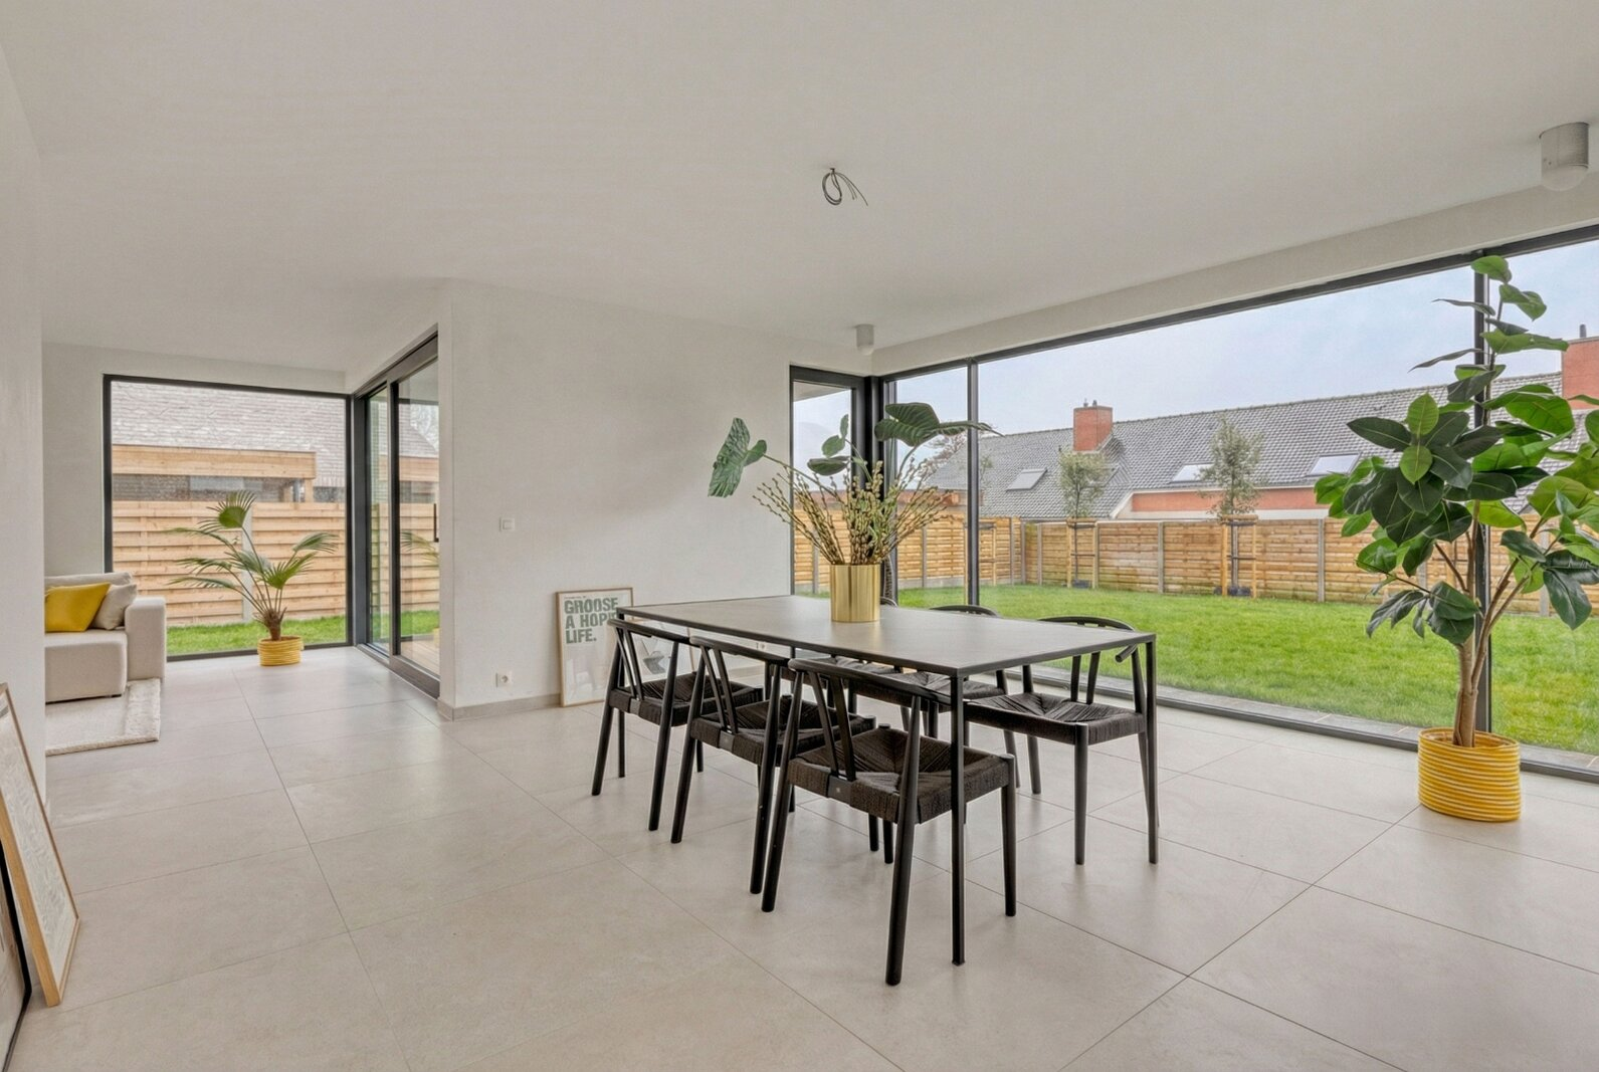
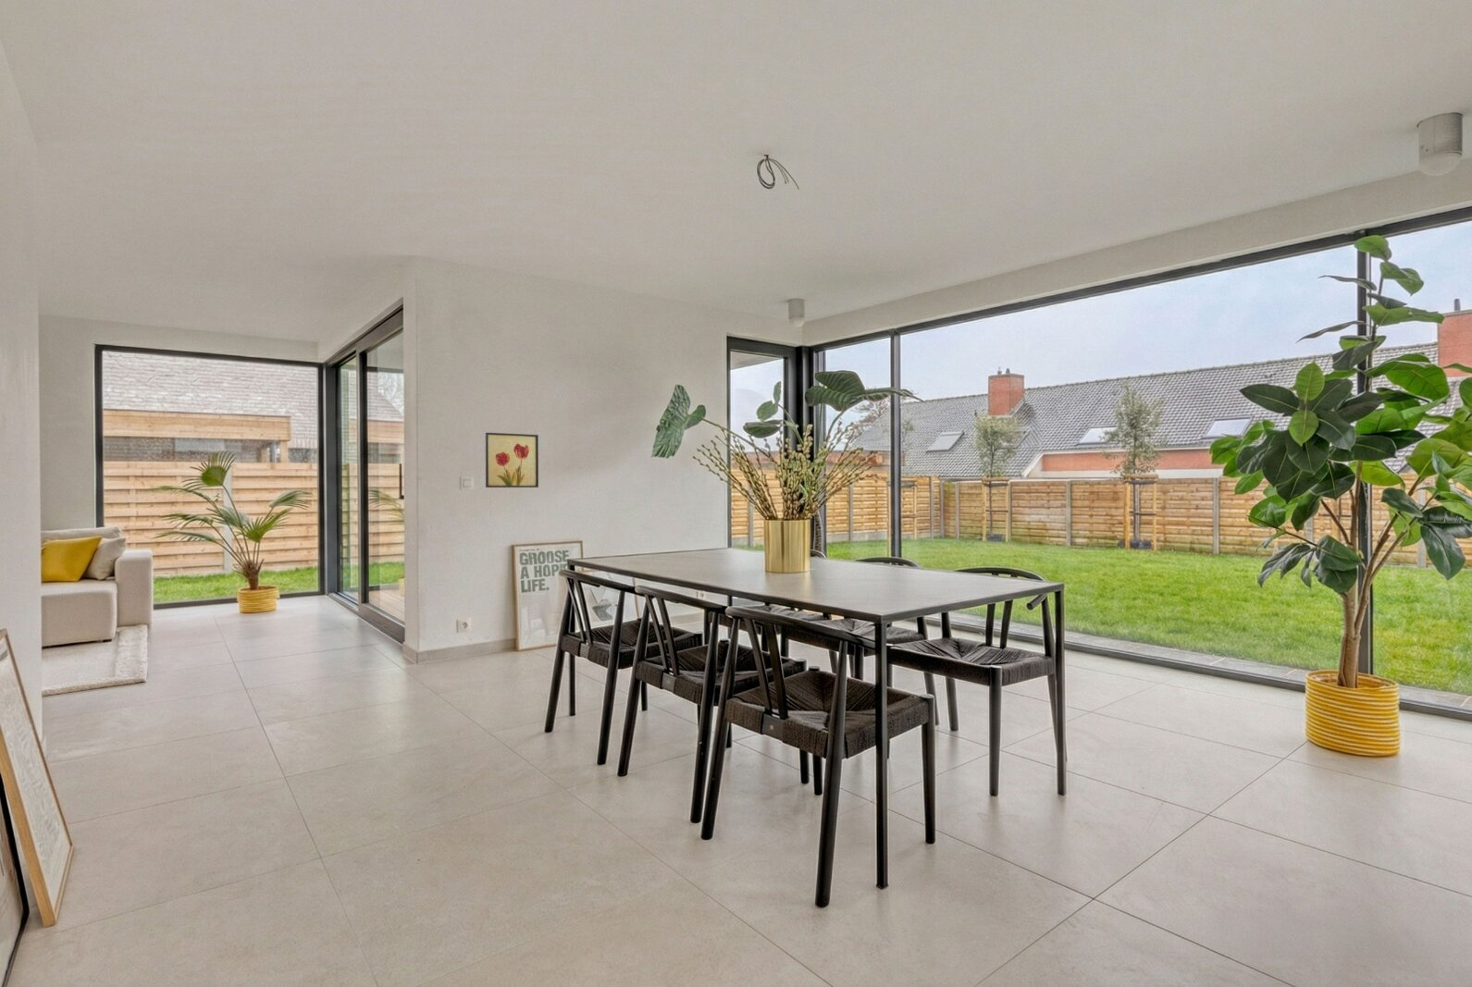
+ wall art (511, 460)
